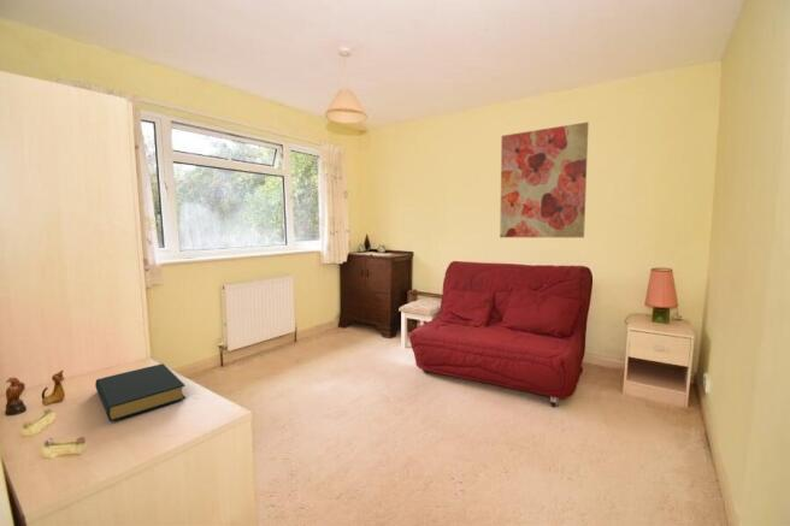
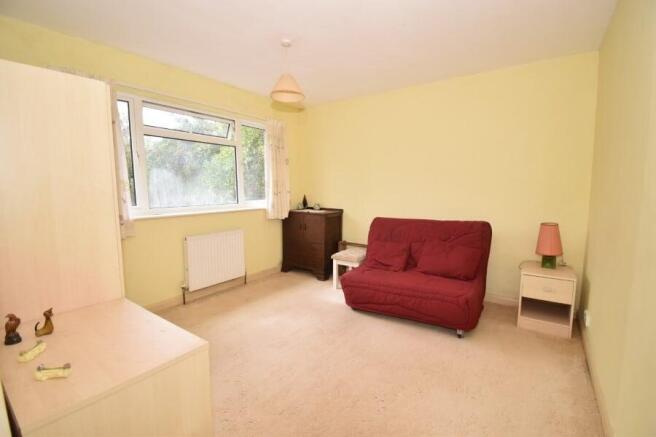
- wall art (541, 184)
- hardback book (138, 388)
